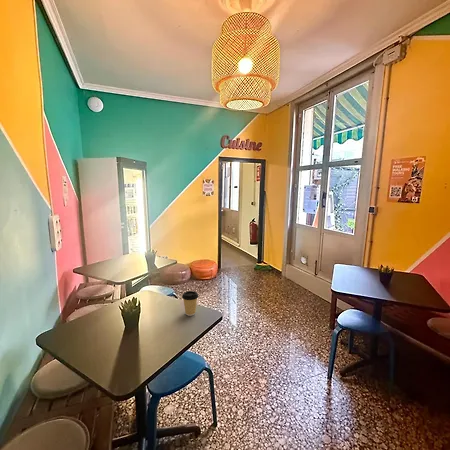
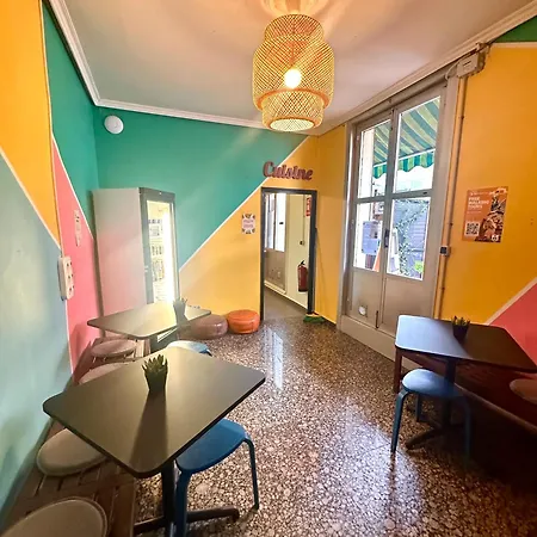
- coffee cup (190, 303)
